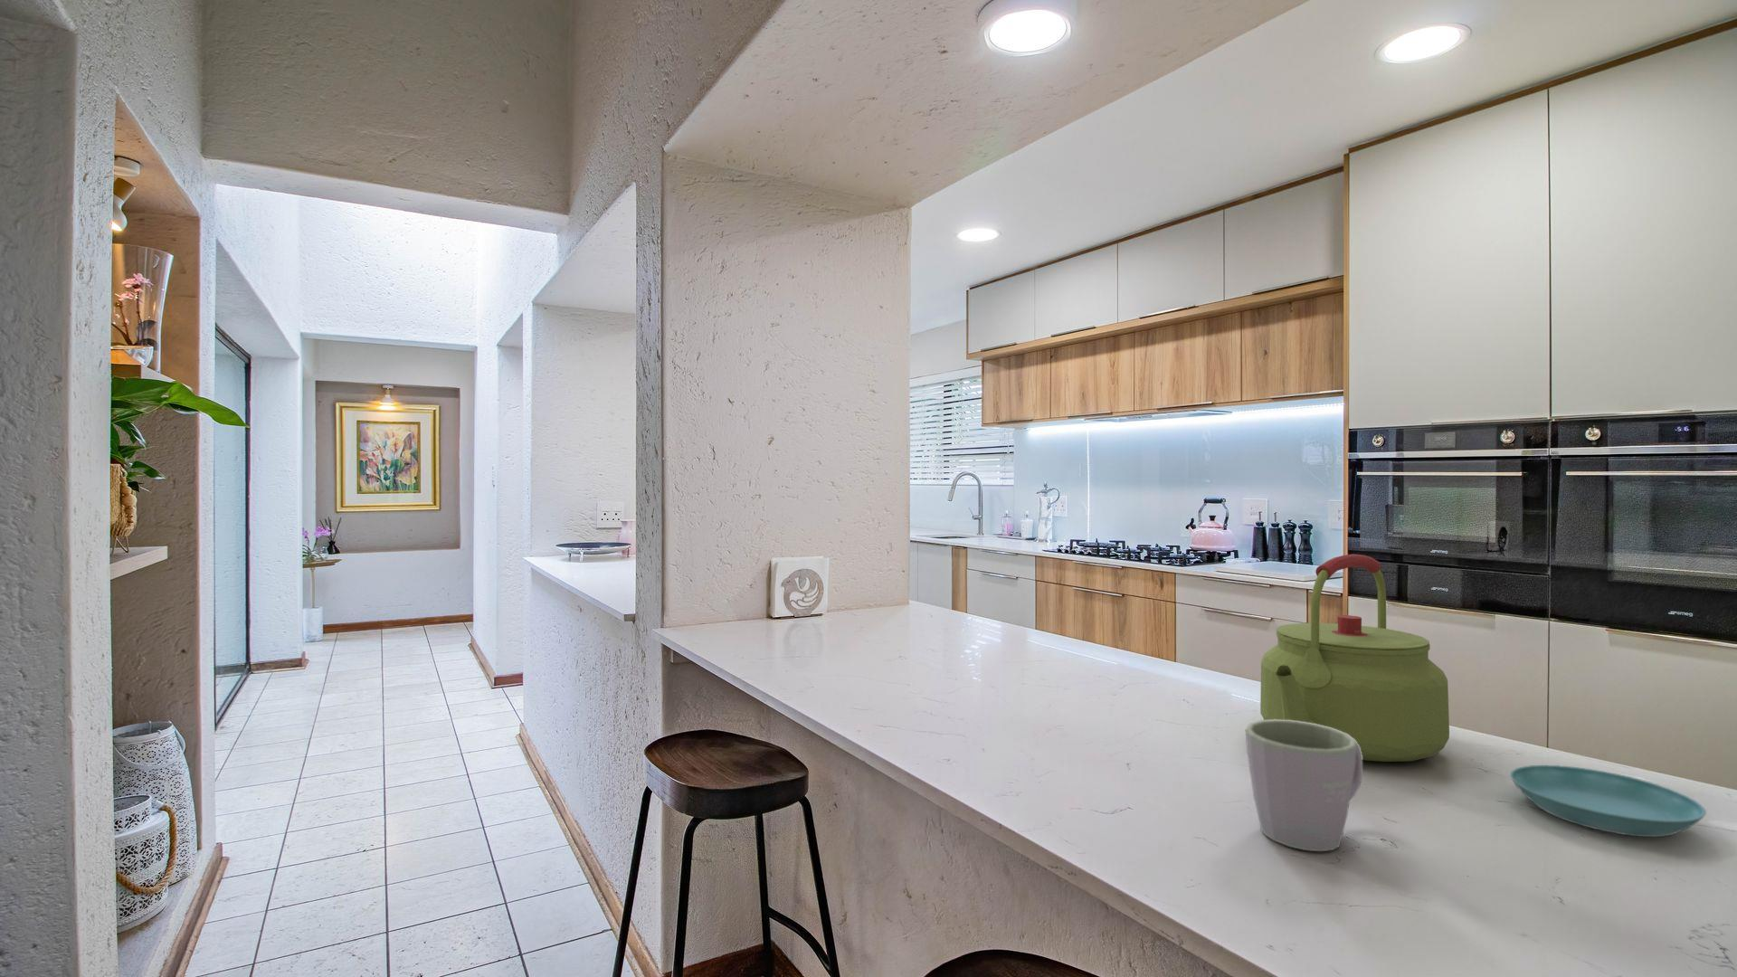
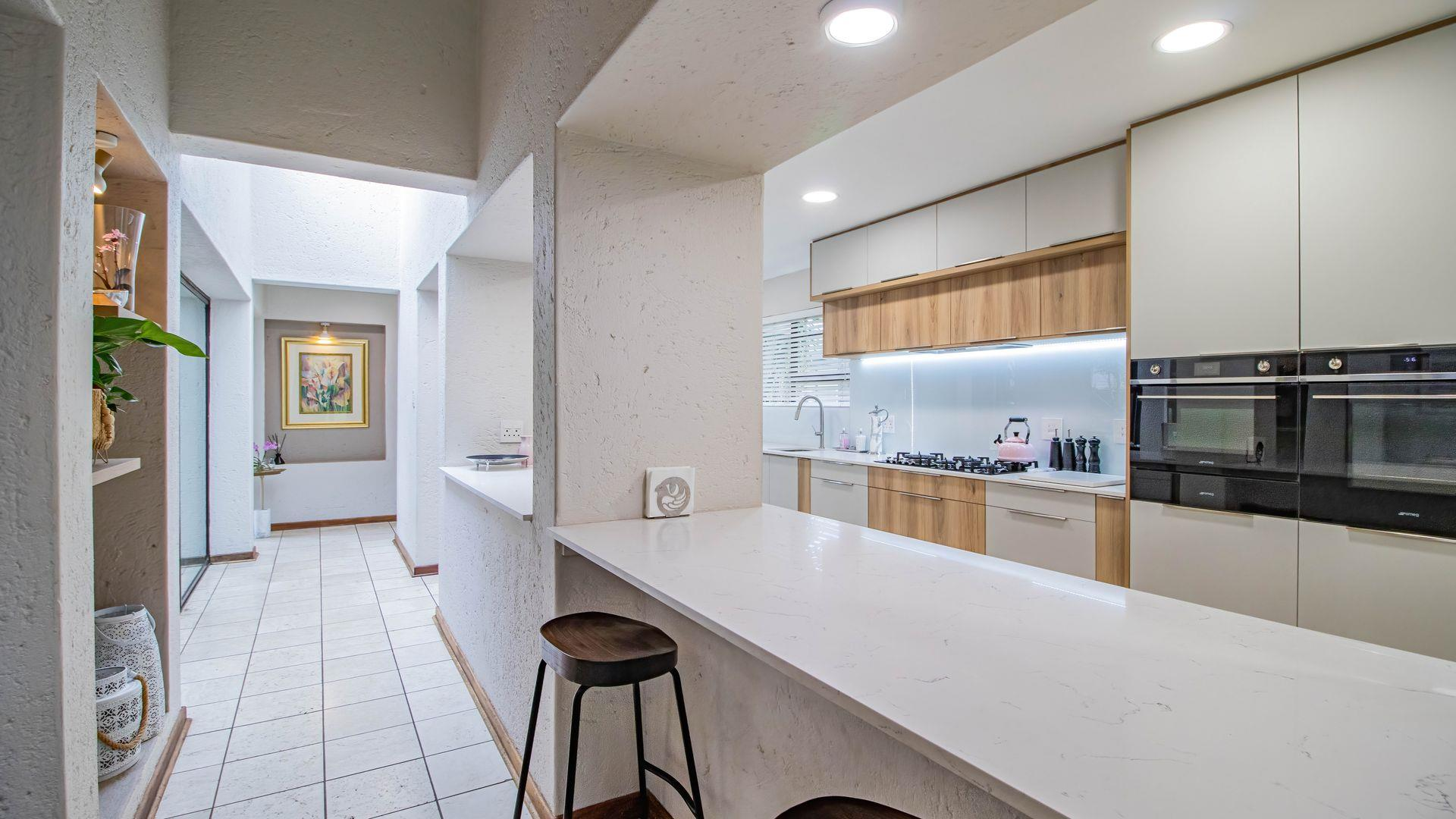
- kettle (1337, 649)
- saucer (1601, 802)
- mug (1312, 781)
